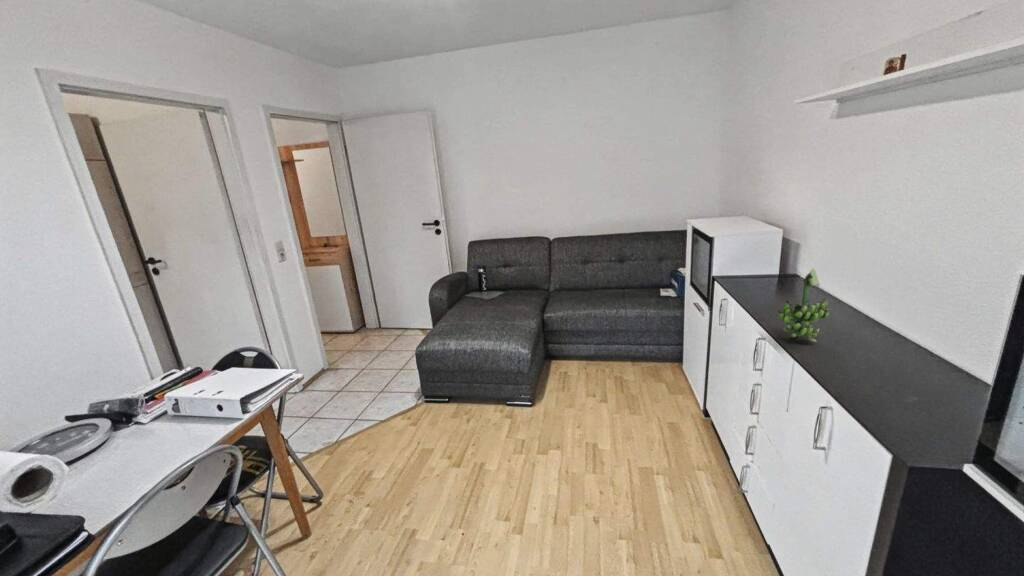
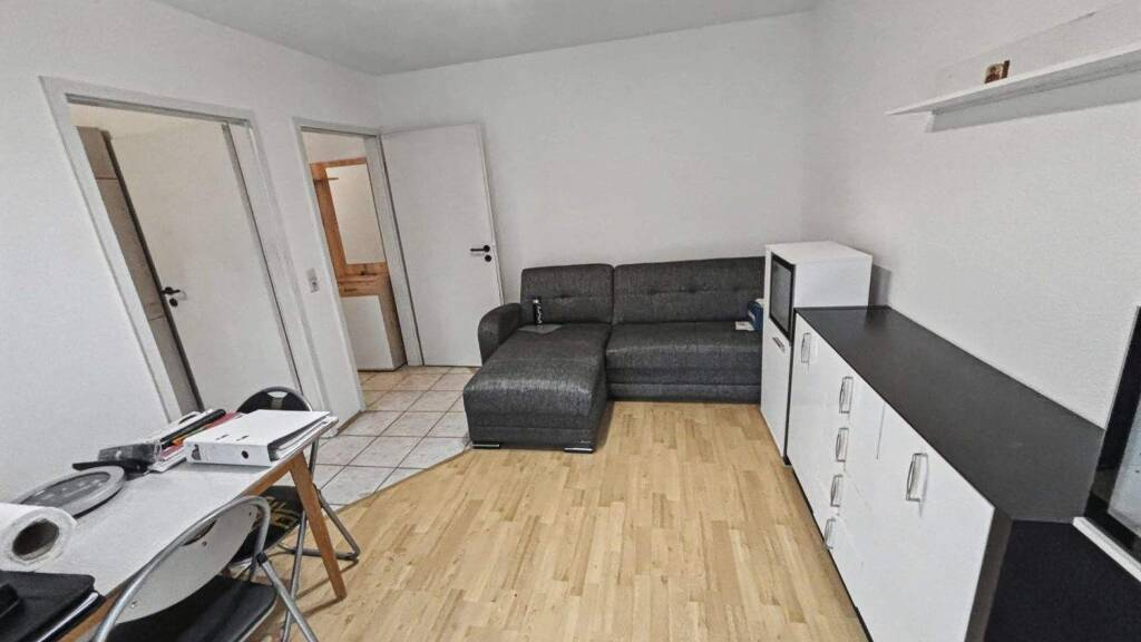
- banana bunch (804, 305)
